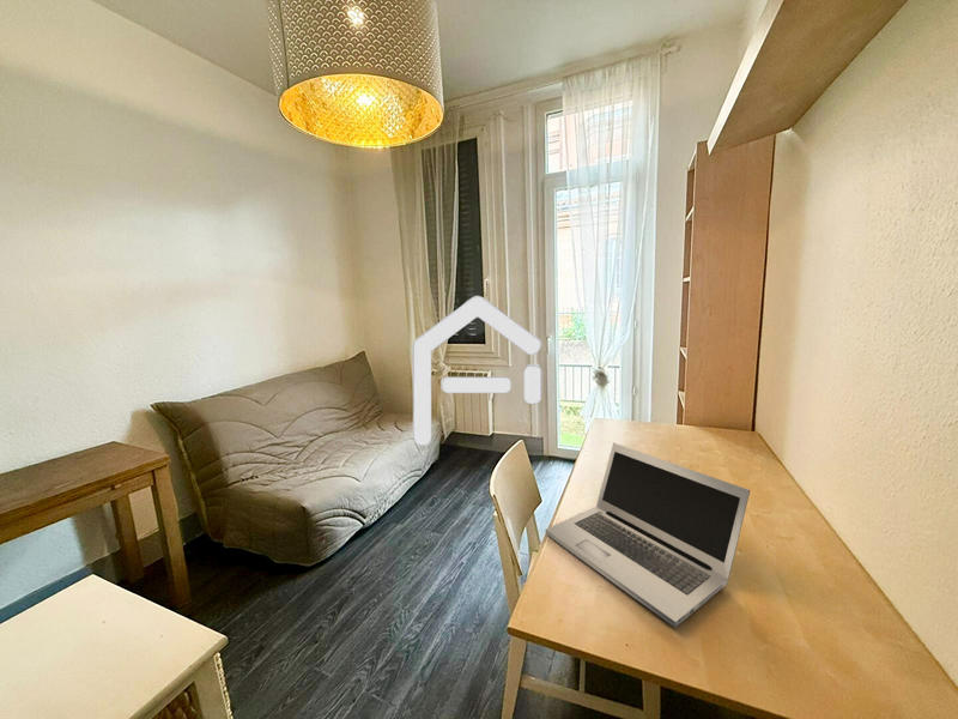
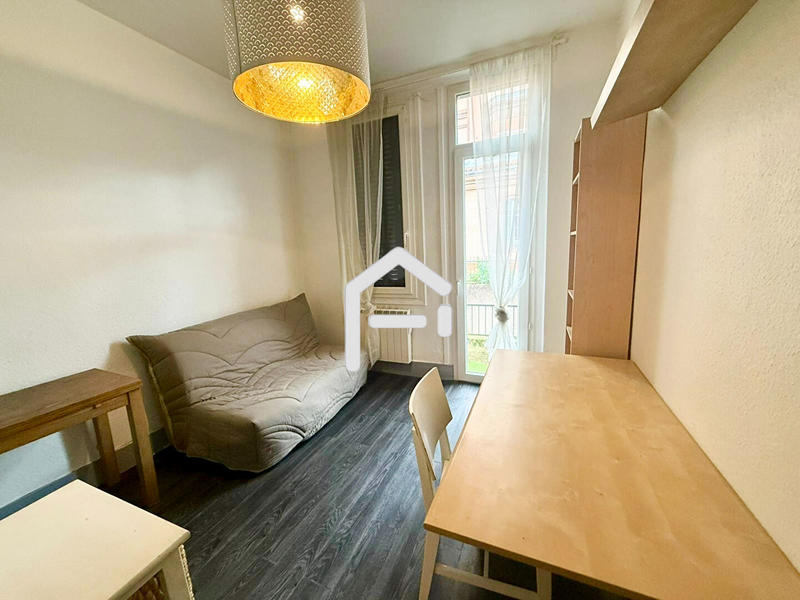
- laptop (637, 514)
